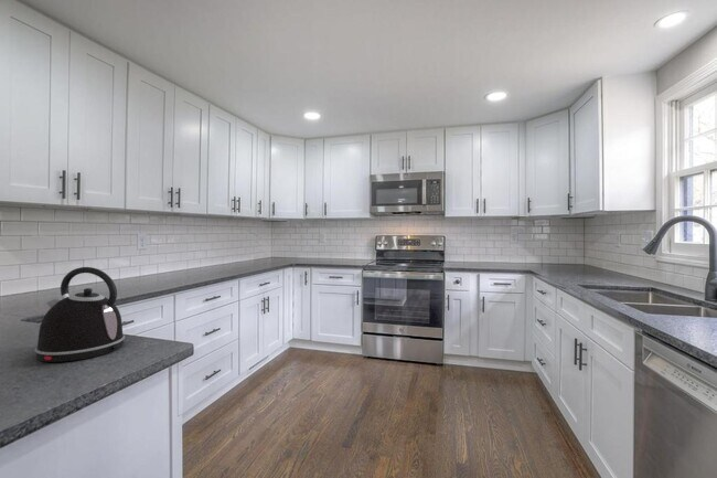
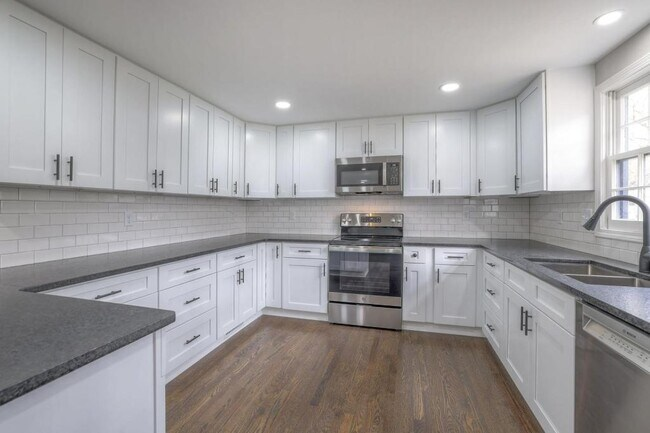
- kettle (83, 308)
